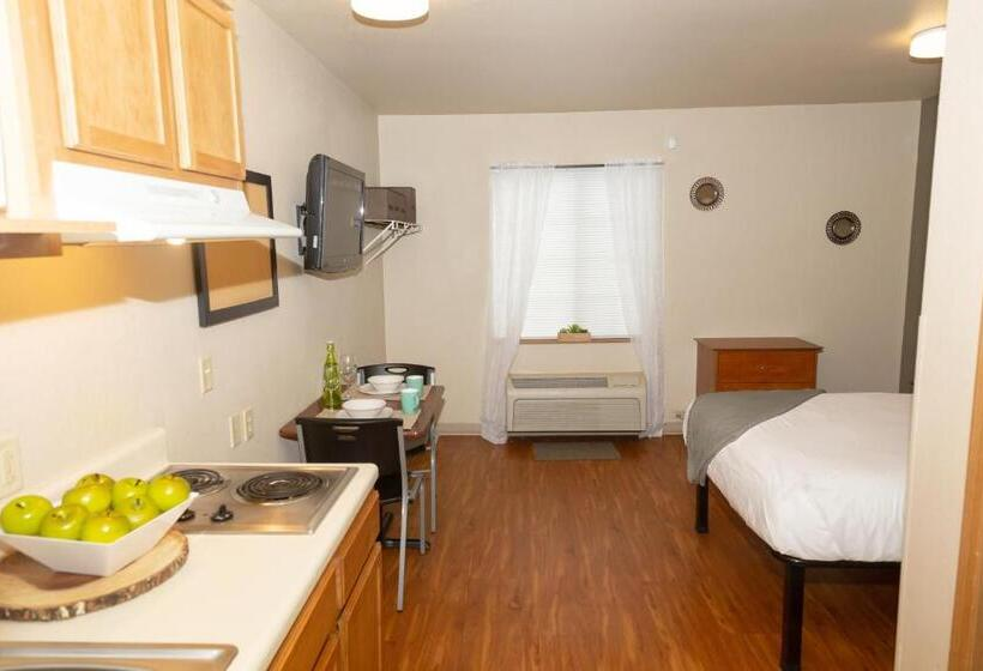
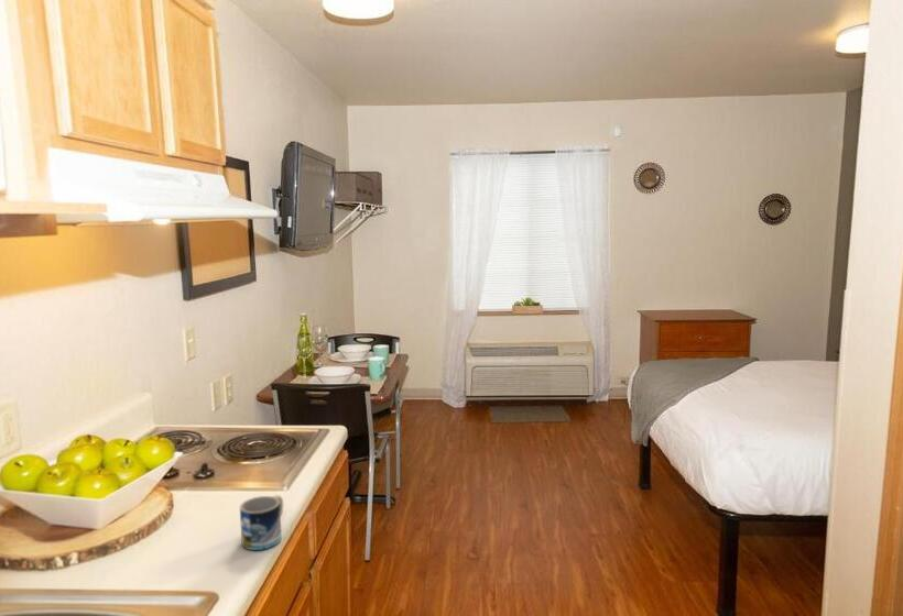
+ mug (265, 518)
